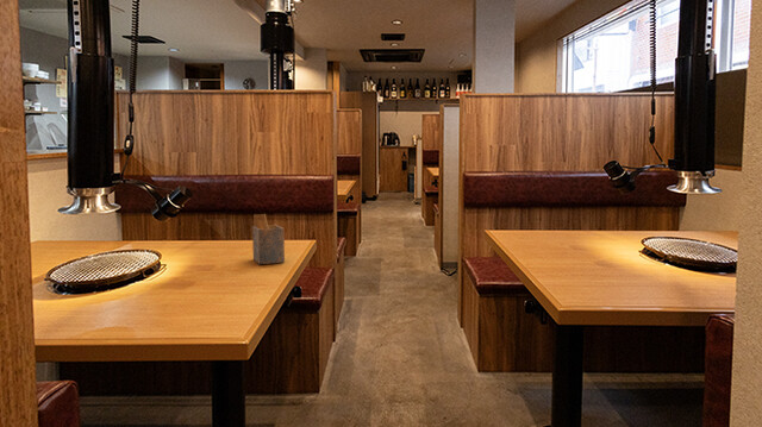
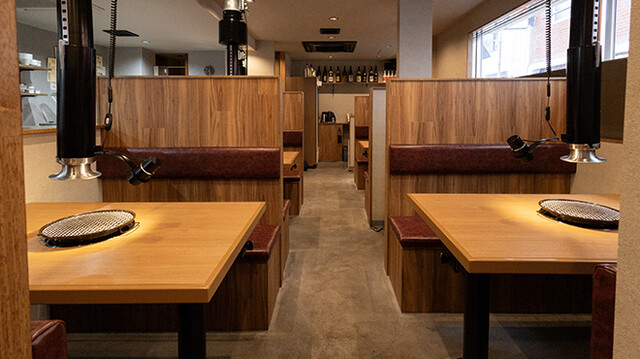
- napkin holder (268, 238)
